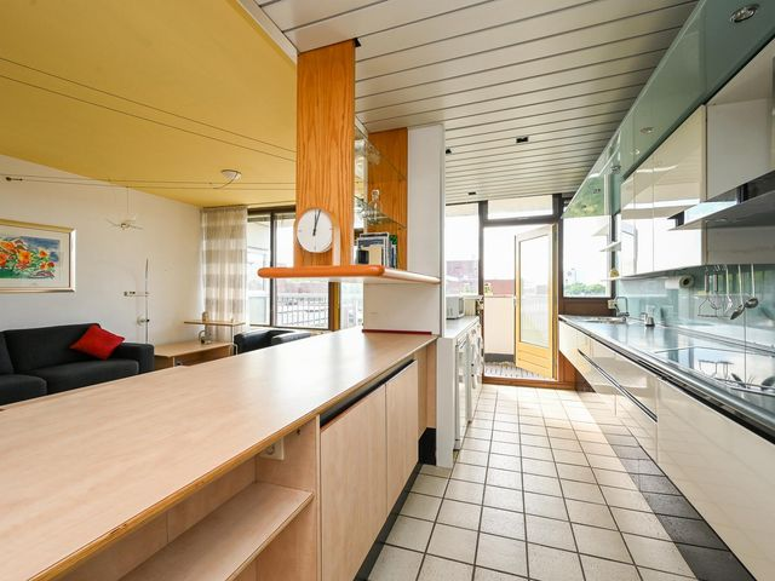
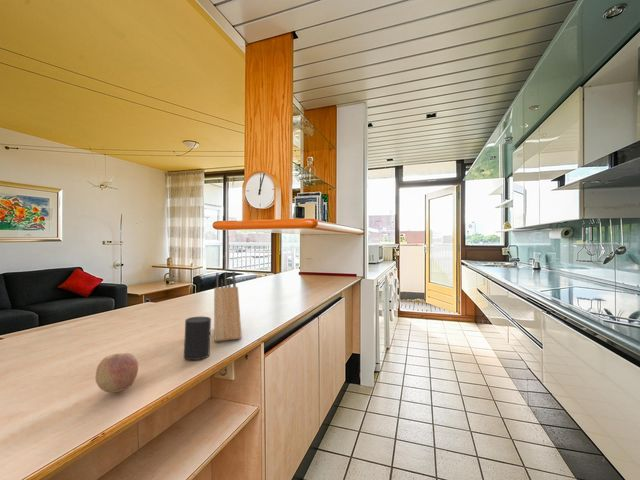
+ knife block (226, 302)
+ cup (197, 337)
+ fruit (117, 372)
